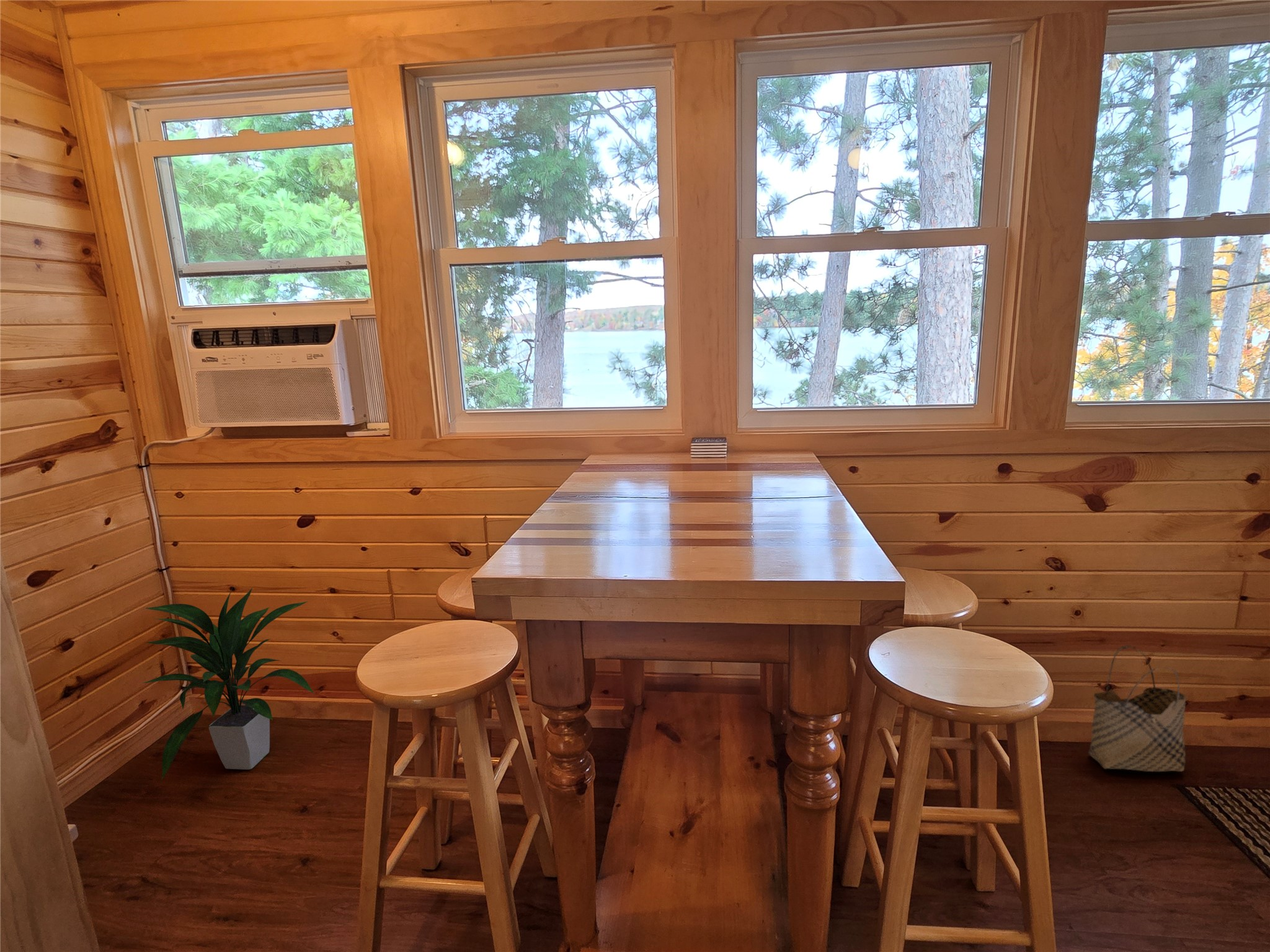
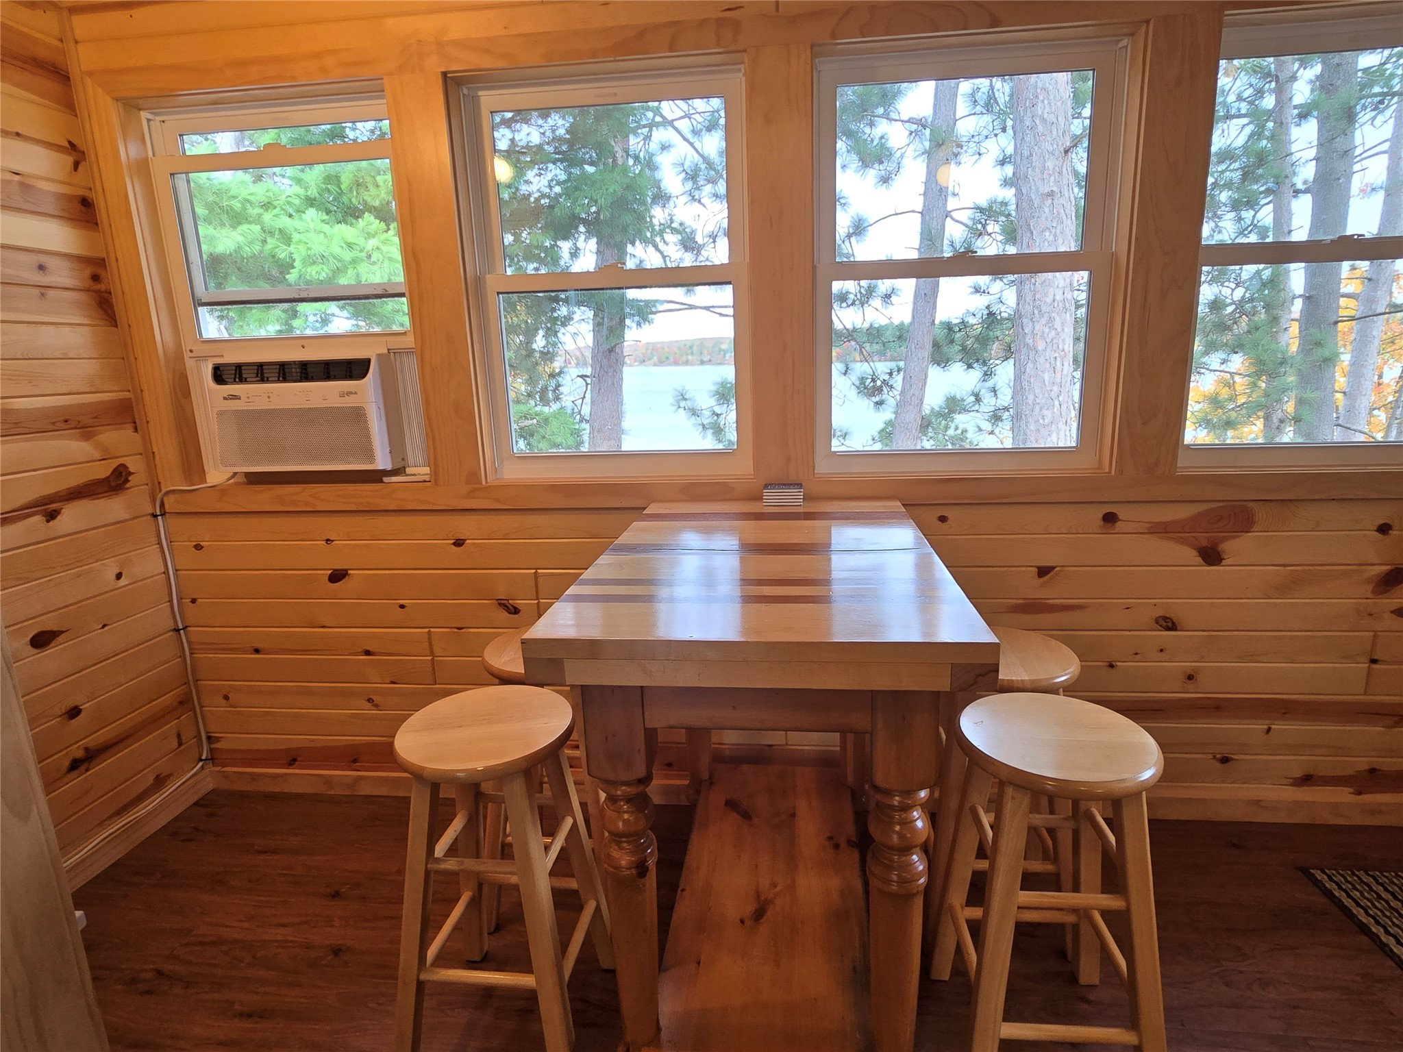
- indoor plant (223, 678)
- woven basket (1139, 709)
